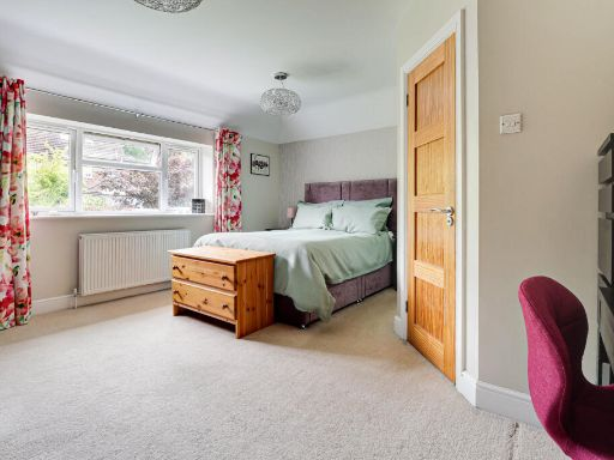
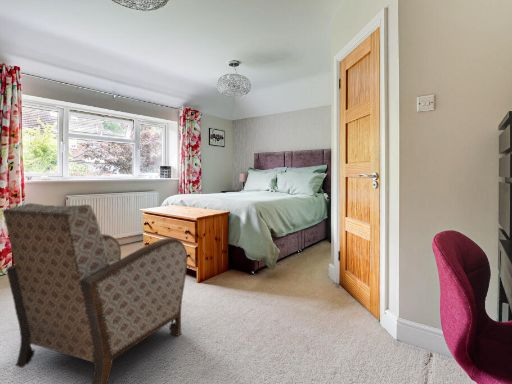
+ armchair (103, 274)
